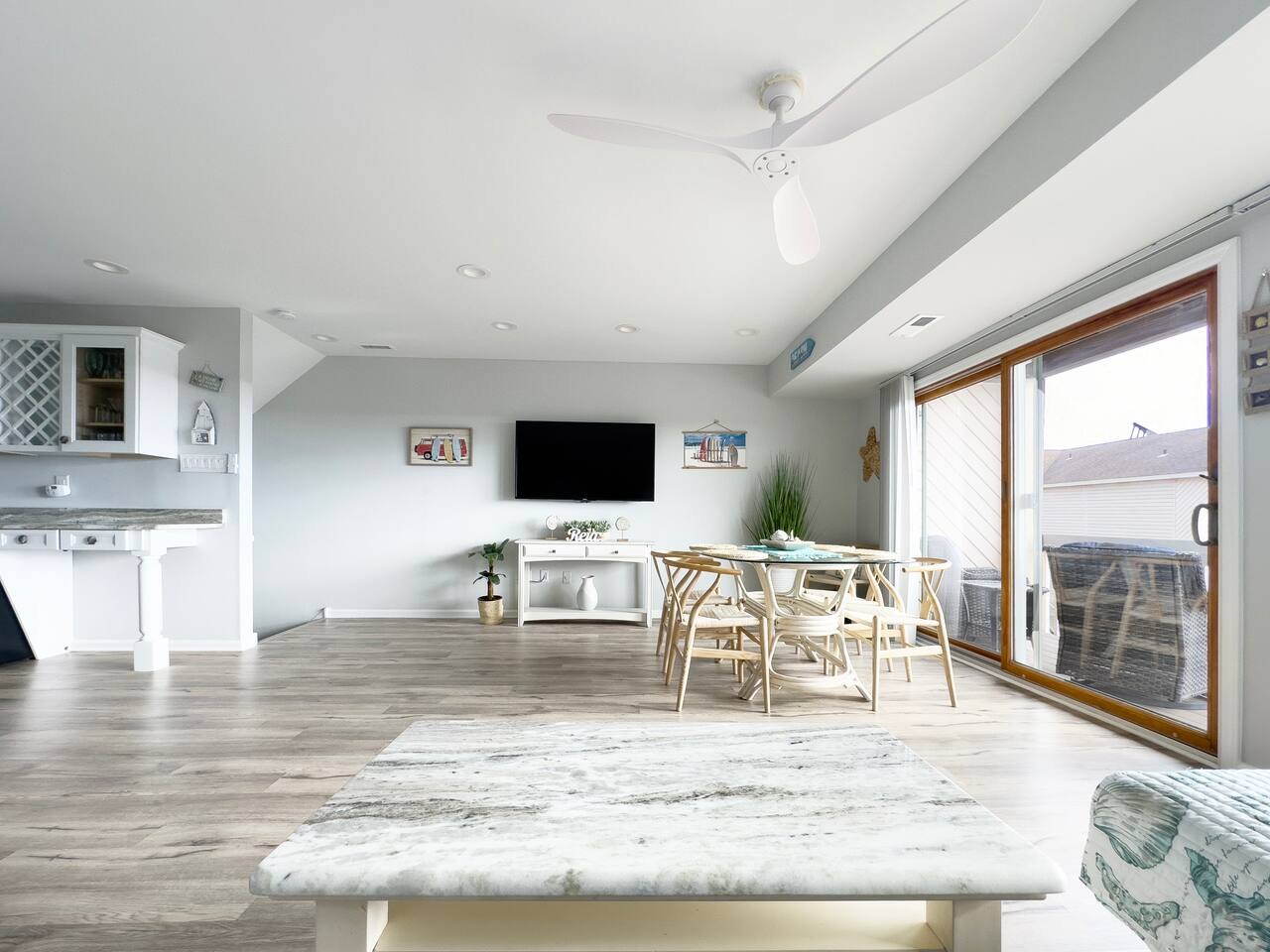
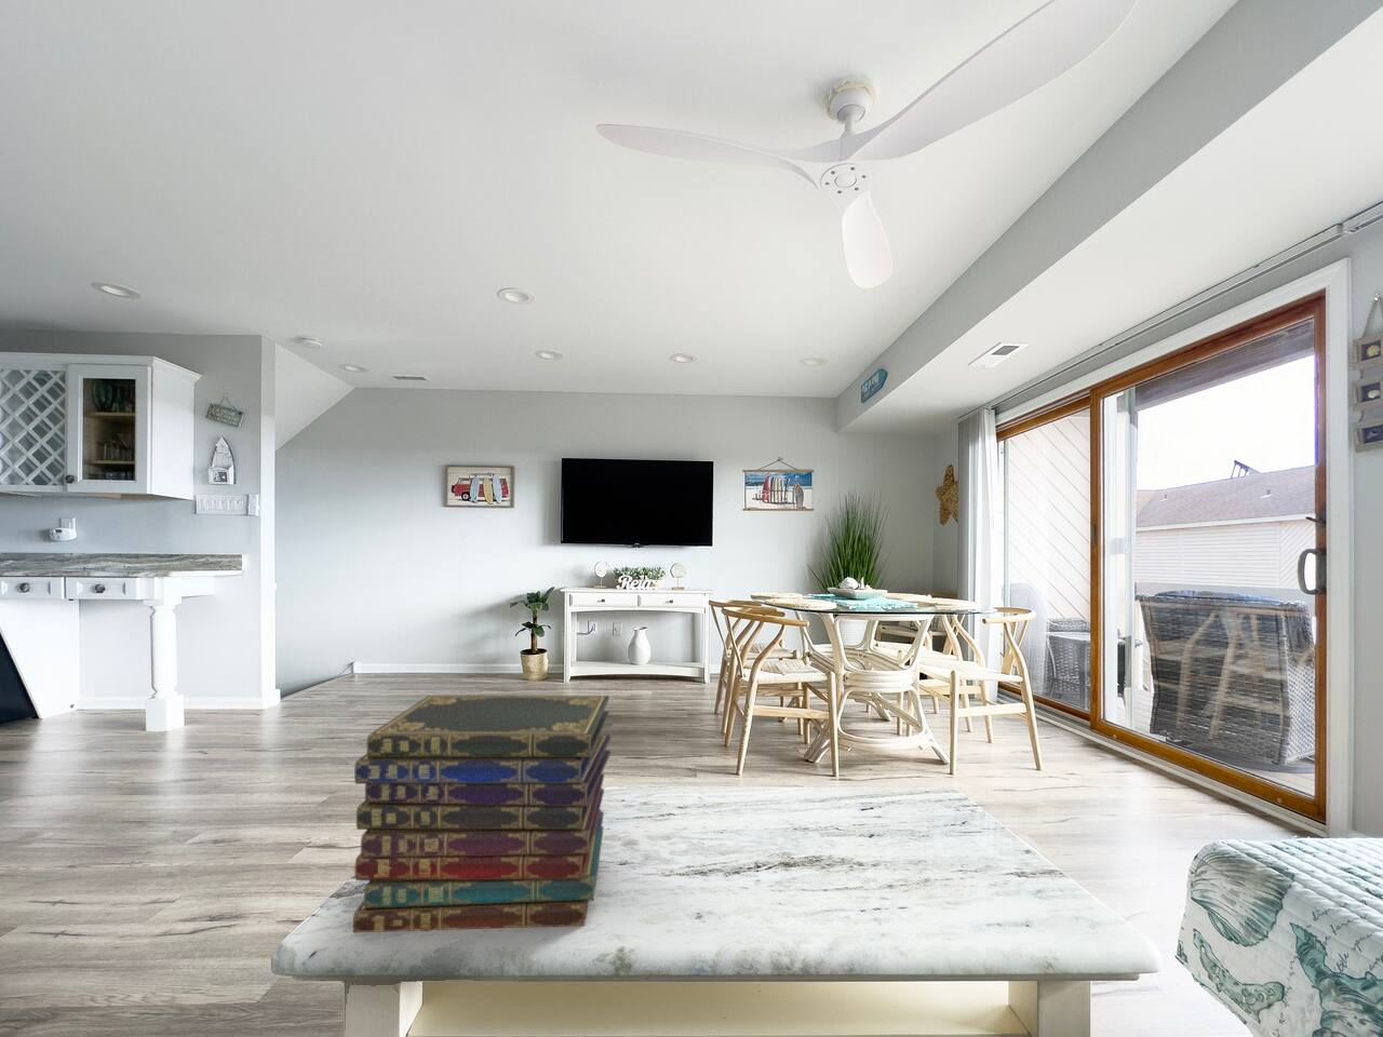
+ book stack (495, 800)
